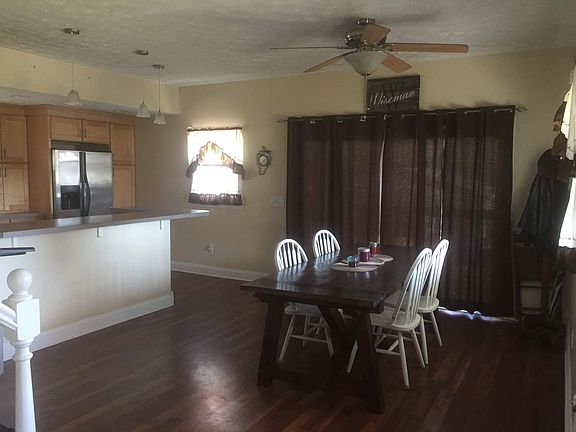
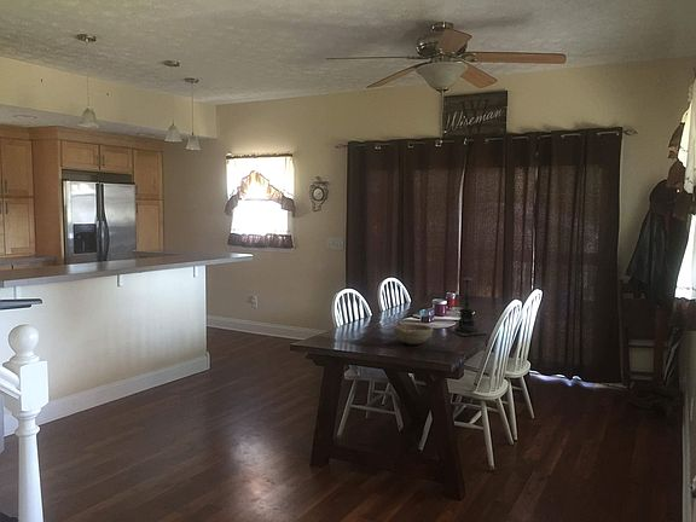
+ decorative bowl (412, 334)
+ candle holder (468, 301)
